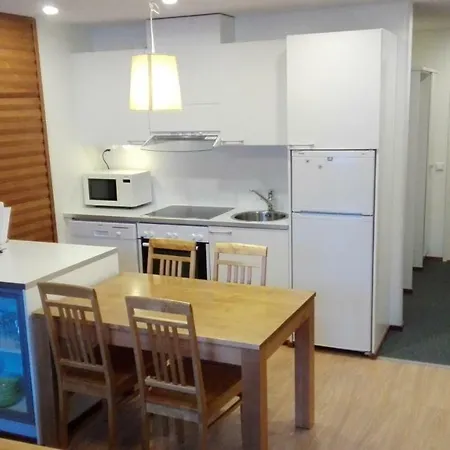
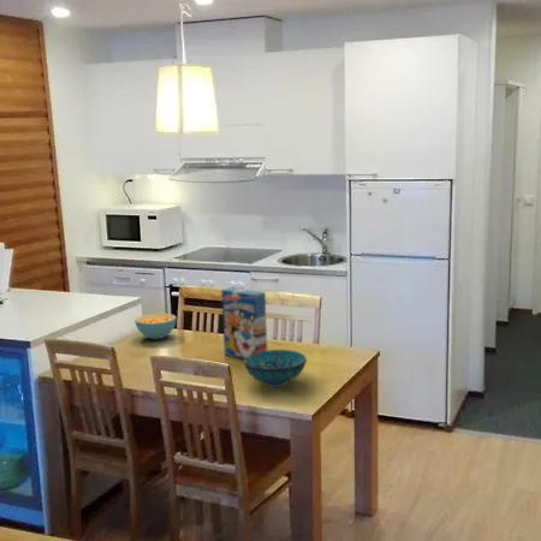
+ decorative bowl (275, 370)
+ cereal box (244, 323)
+ cereal bowl (155, 327)
